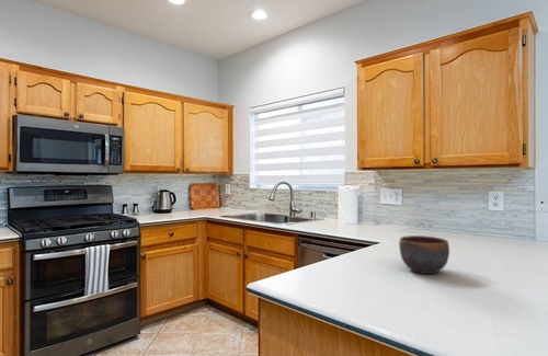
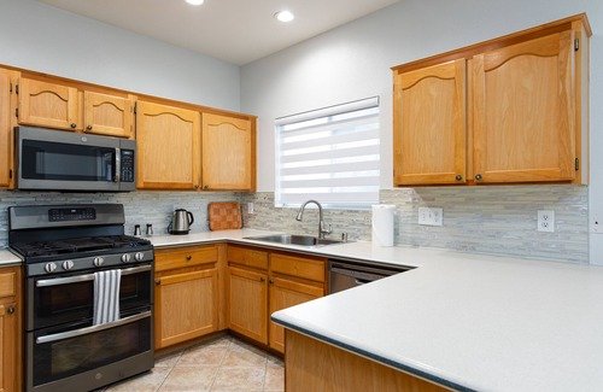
- bowl (423, 254)
